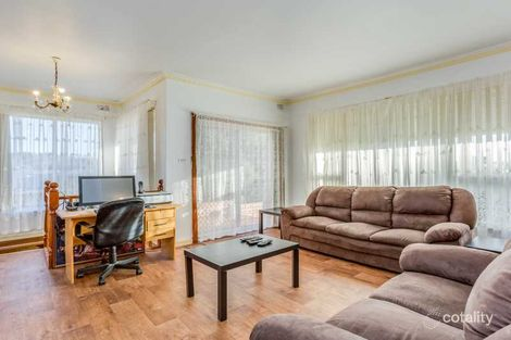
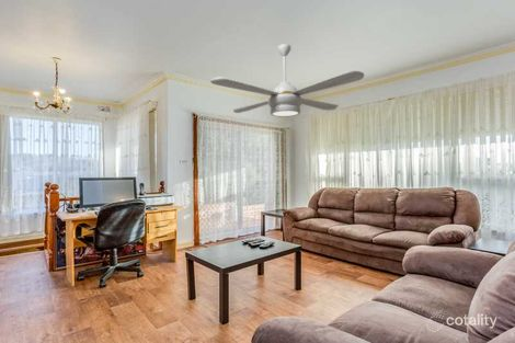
+ ceiling fan (284, 80)
